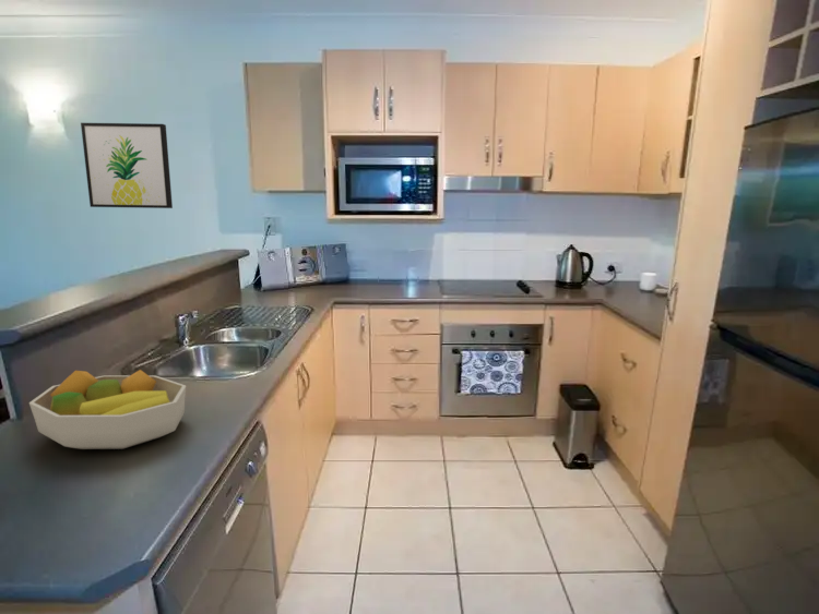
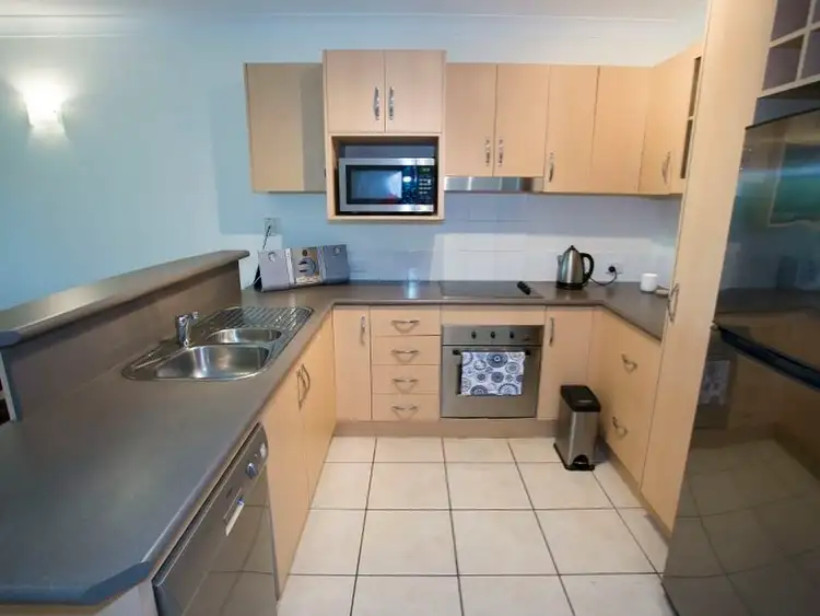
- fruit bowl (112, 404)
- wall art (127, 166)
